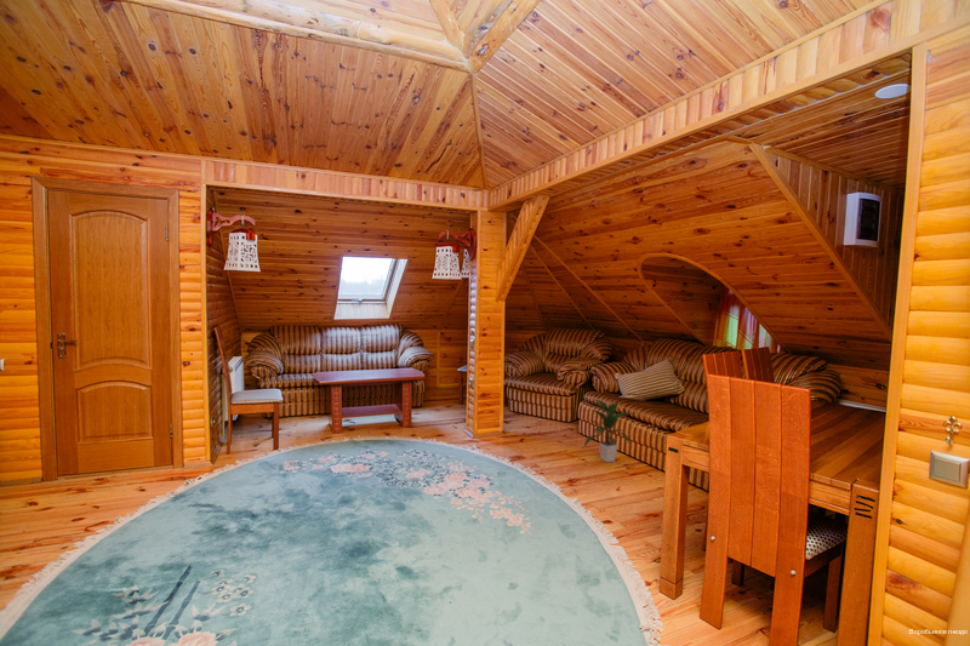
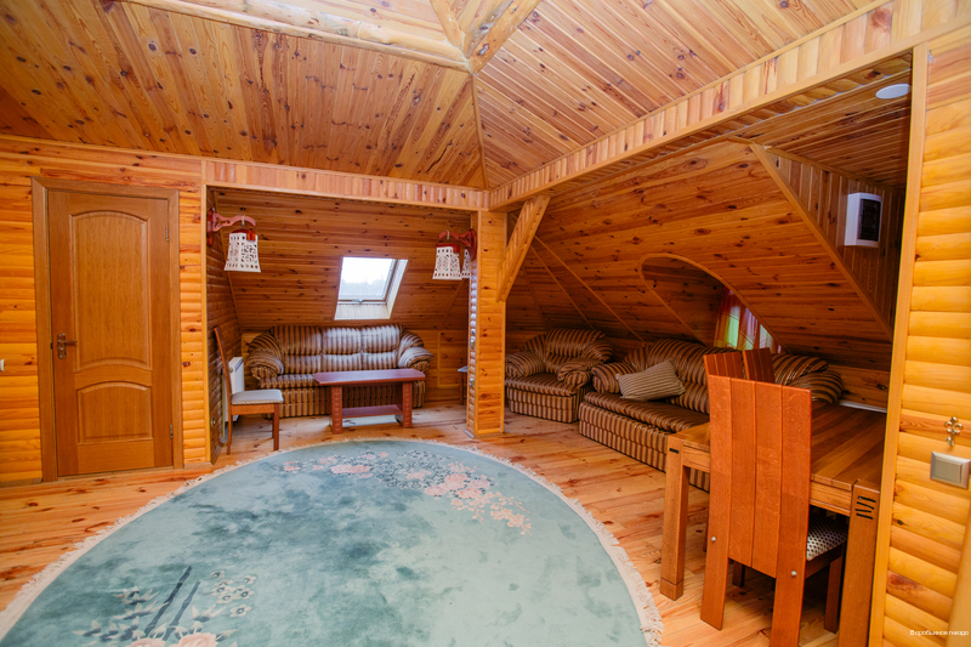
- indoor plant (606, 428)
